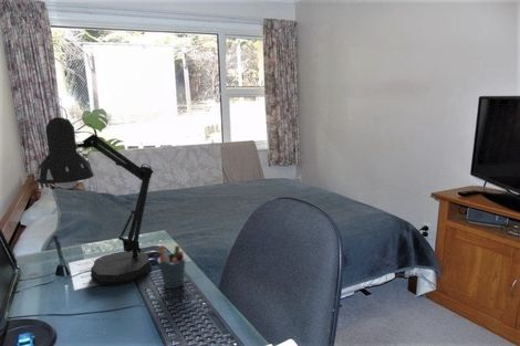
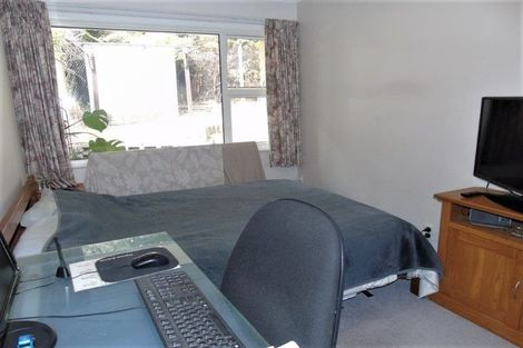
- desk lamp (91, 177)
- pen holder (171, 263)
